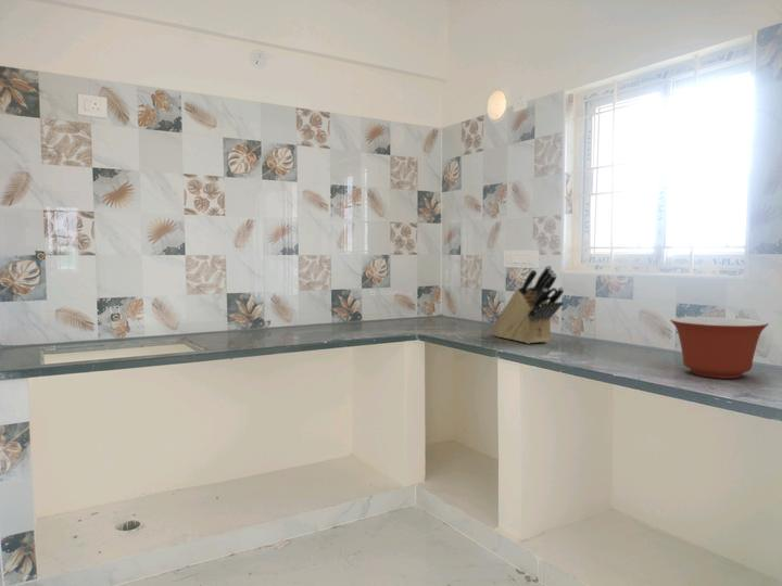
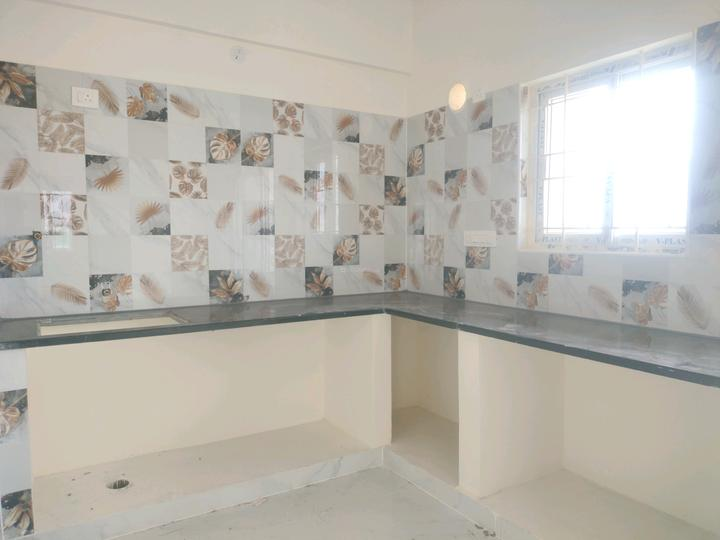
- knife block (526, 303)
- mixing bowl (717, 347)
